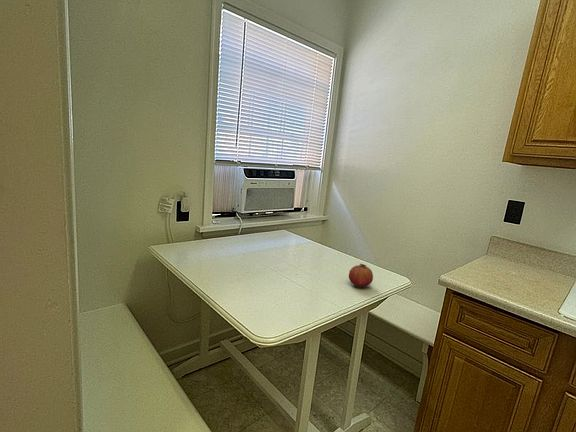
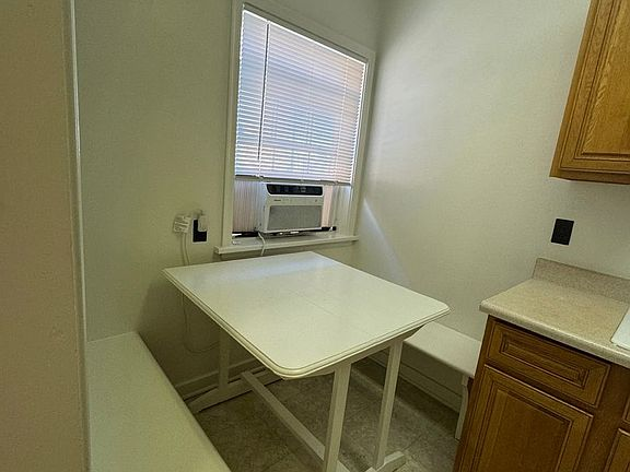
- fruit (361, 275)
